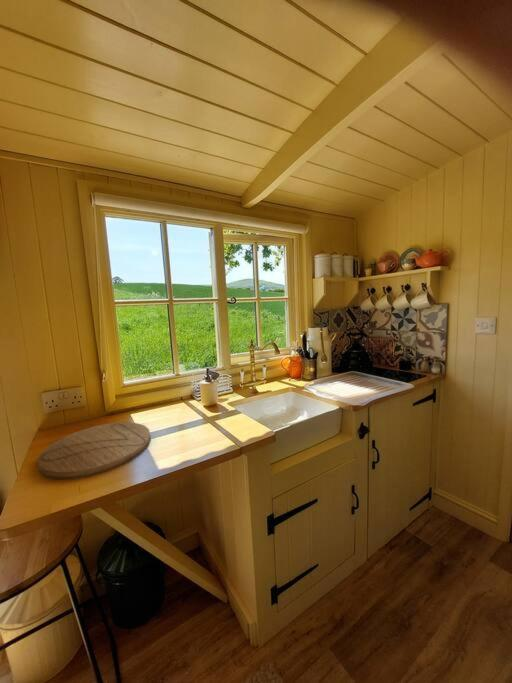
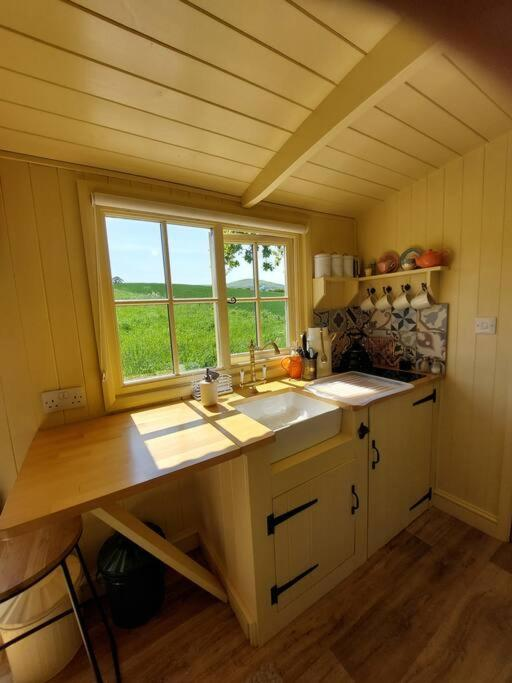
- cutting board (98, 446)
